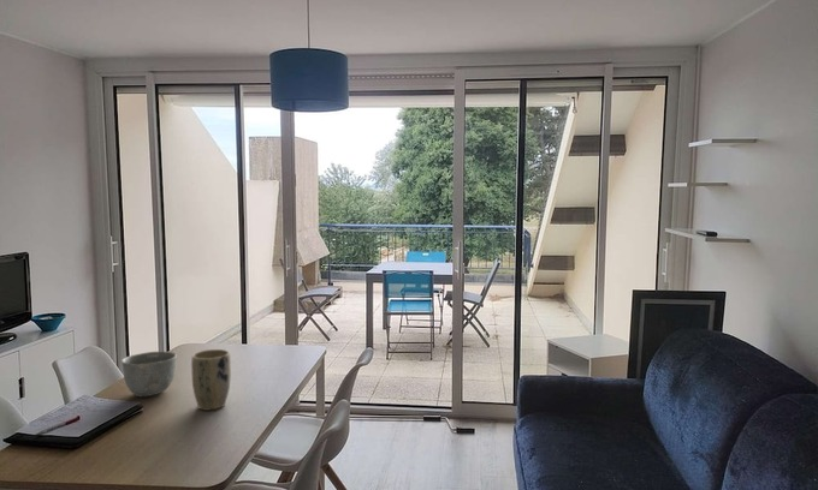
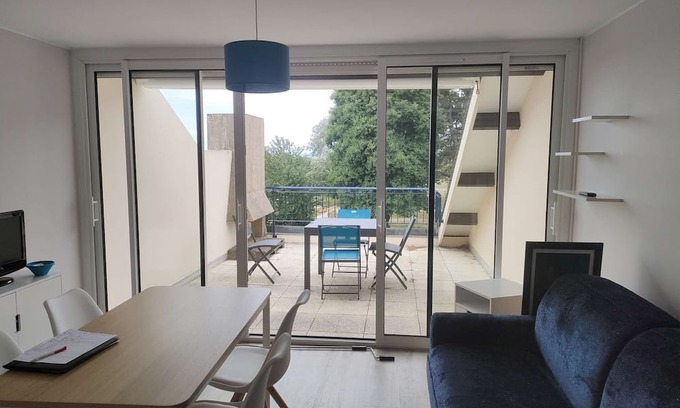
- bowl (149, 375)
- plant pot (211, 380)
